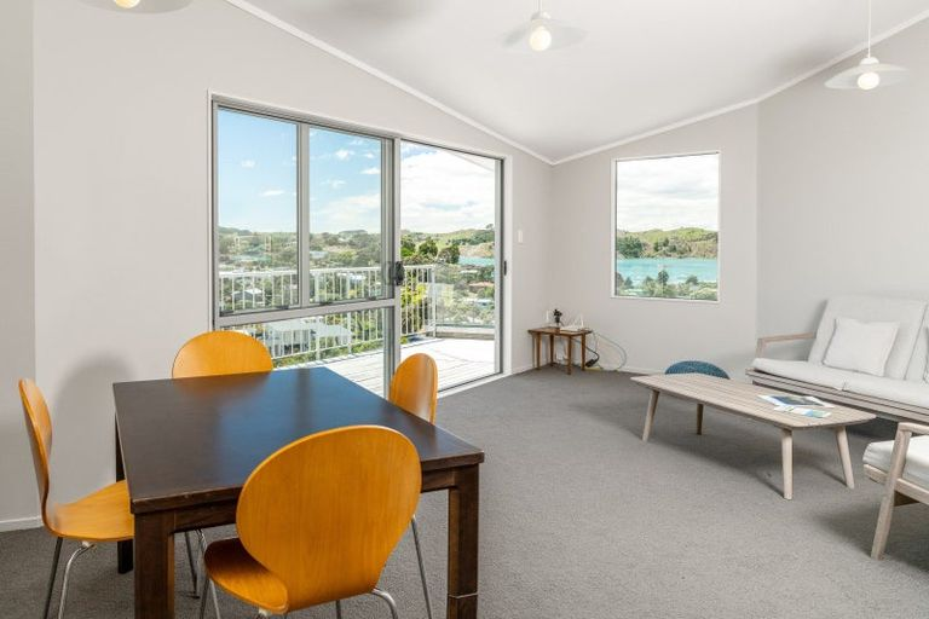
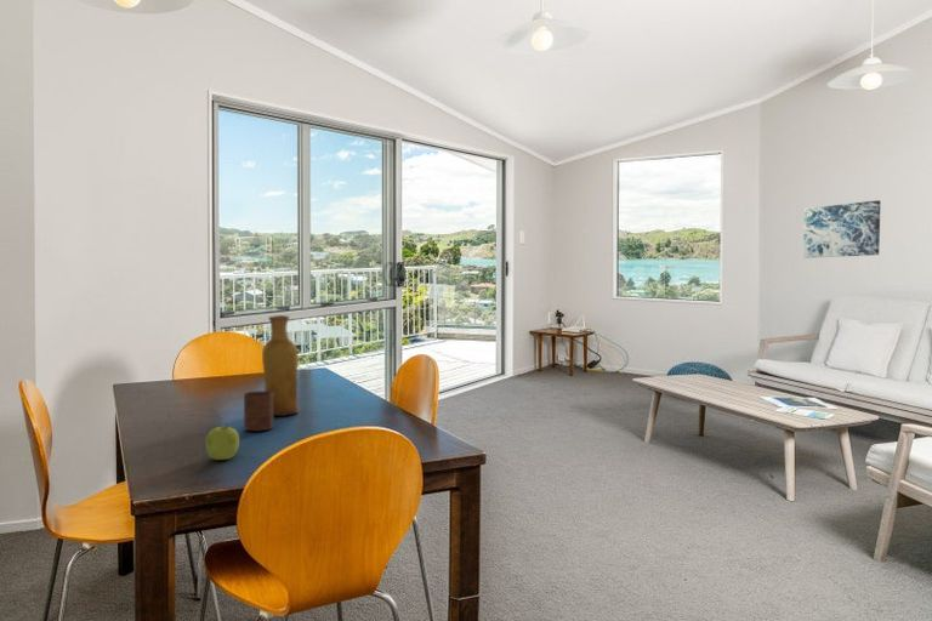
+ fruit (222, 441)
+ cup (256, 410)
+ vase (280, 364)
+ wall art (840, 230)
